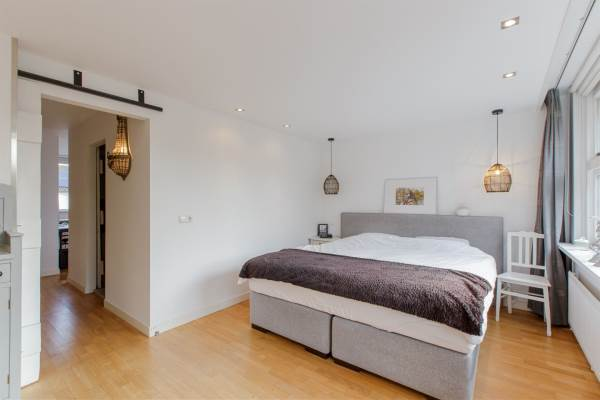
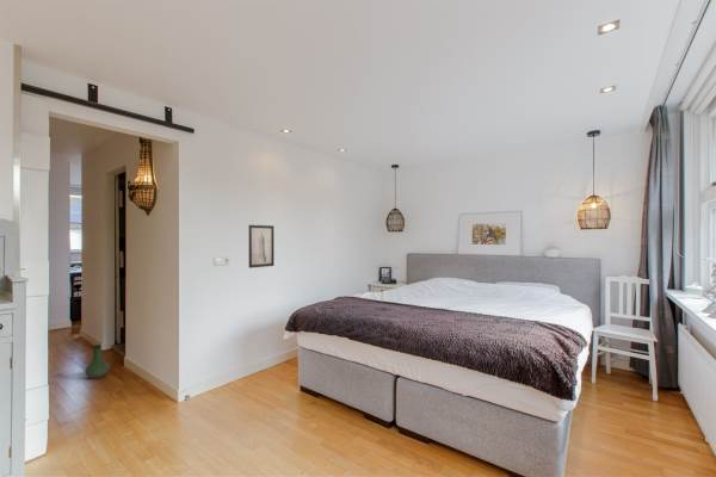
+ wall art (261, 246)
+ vase (97, 360)
